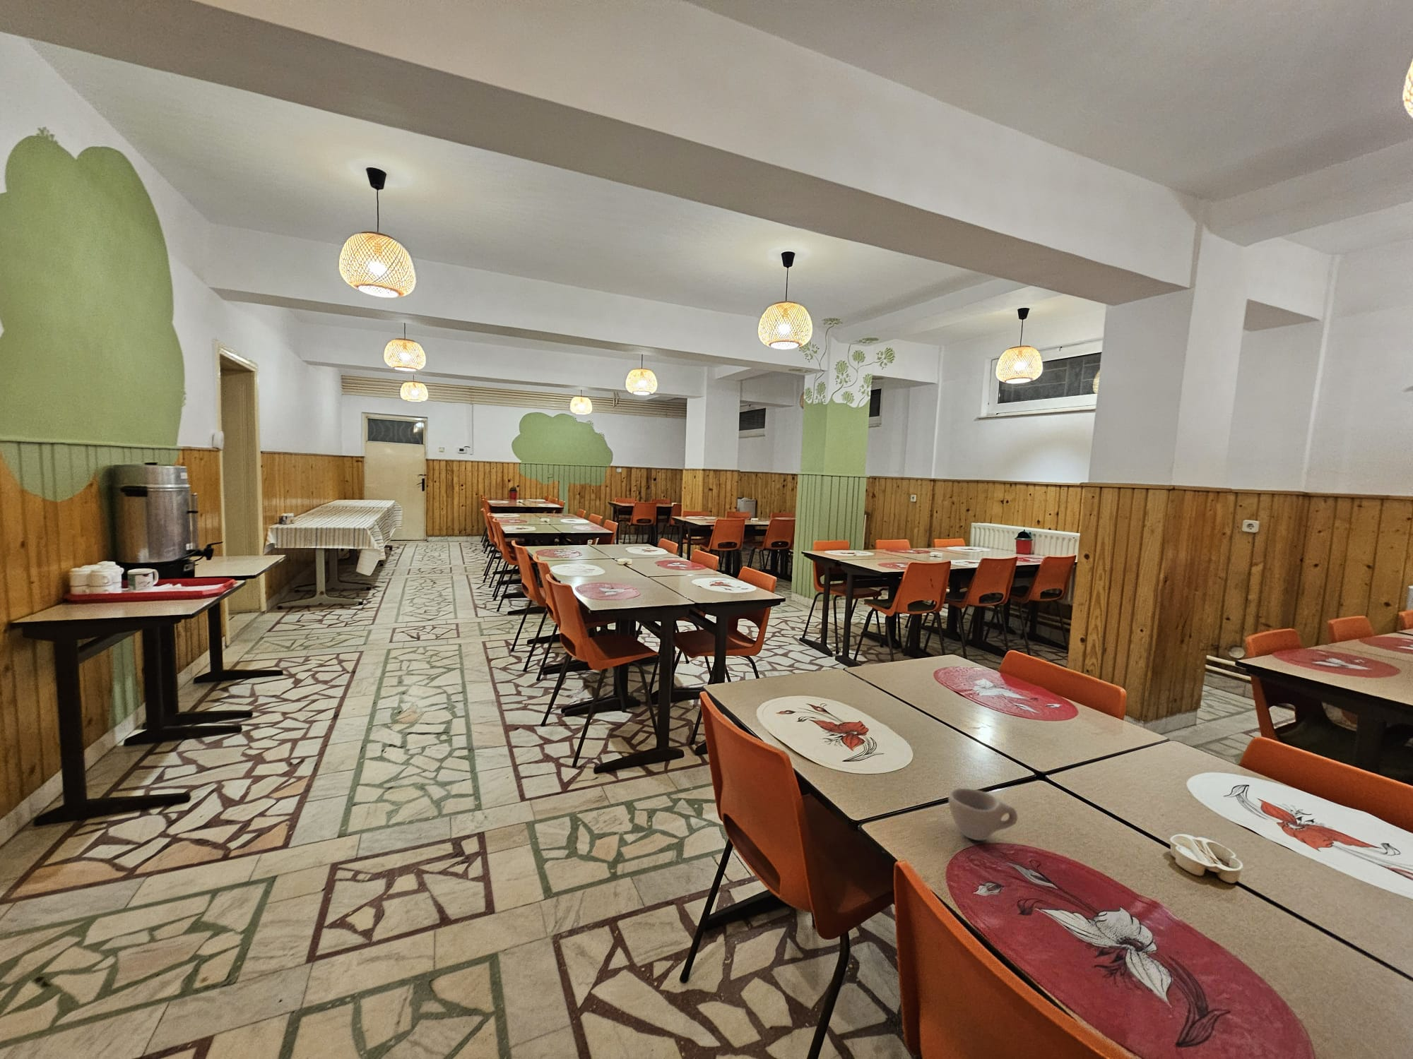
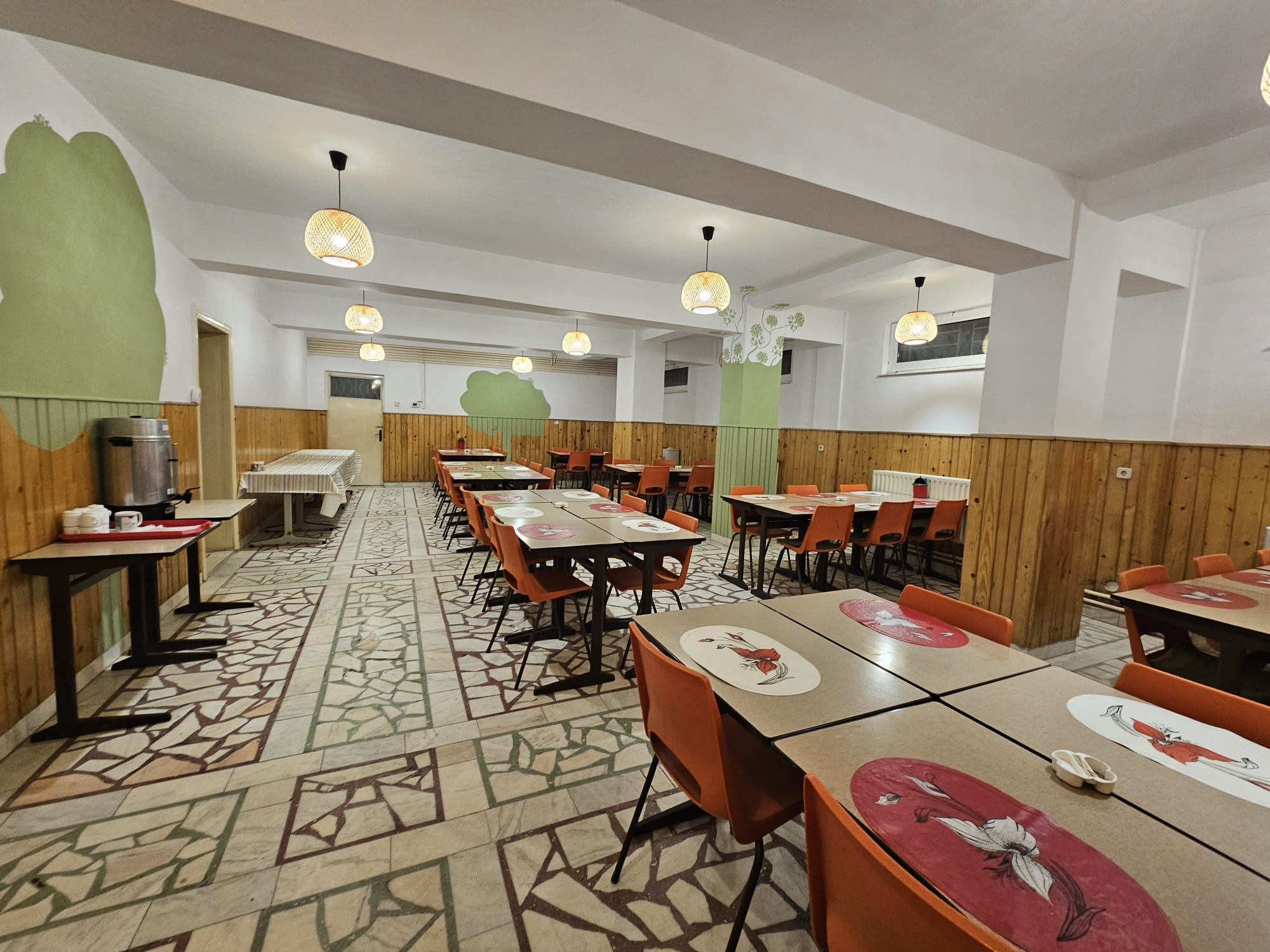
- cup (981, 816)
